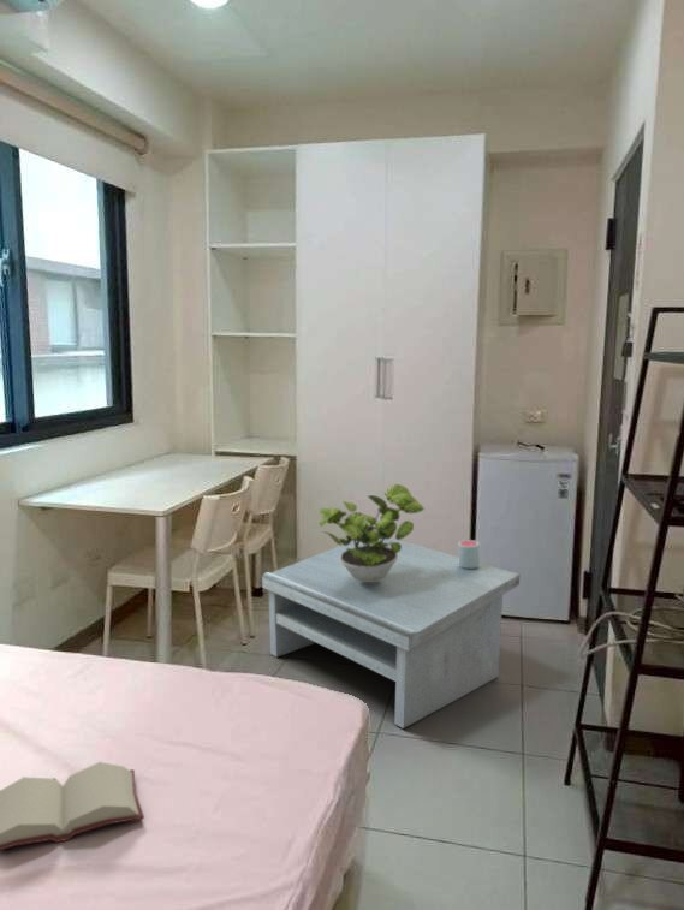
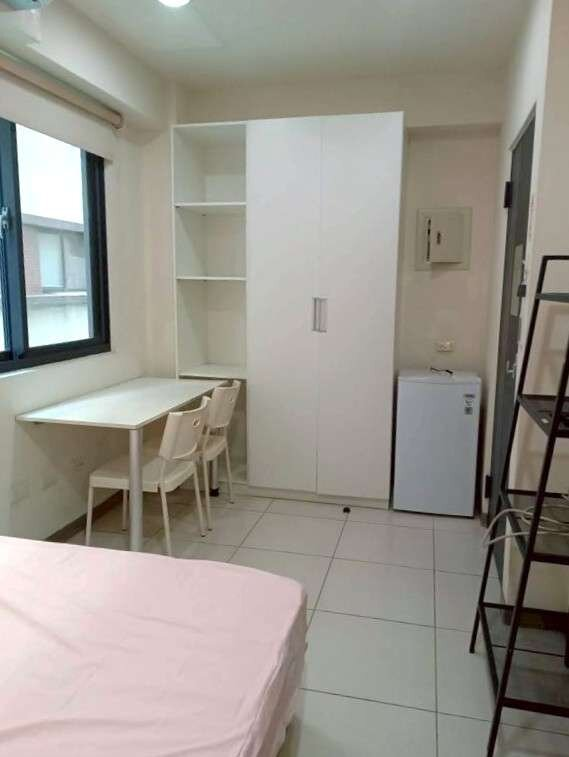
- mug (469, 557)
- potted plant (376, 531)
- hardback book (63, 802)
- coffee table (386, 615)
